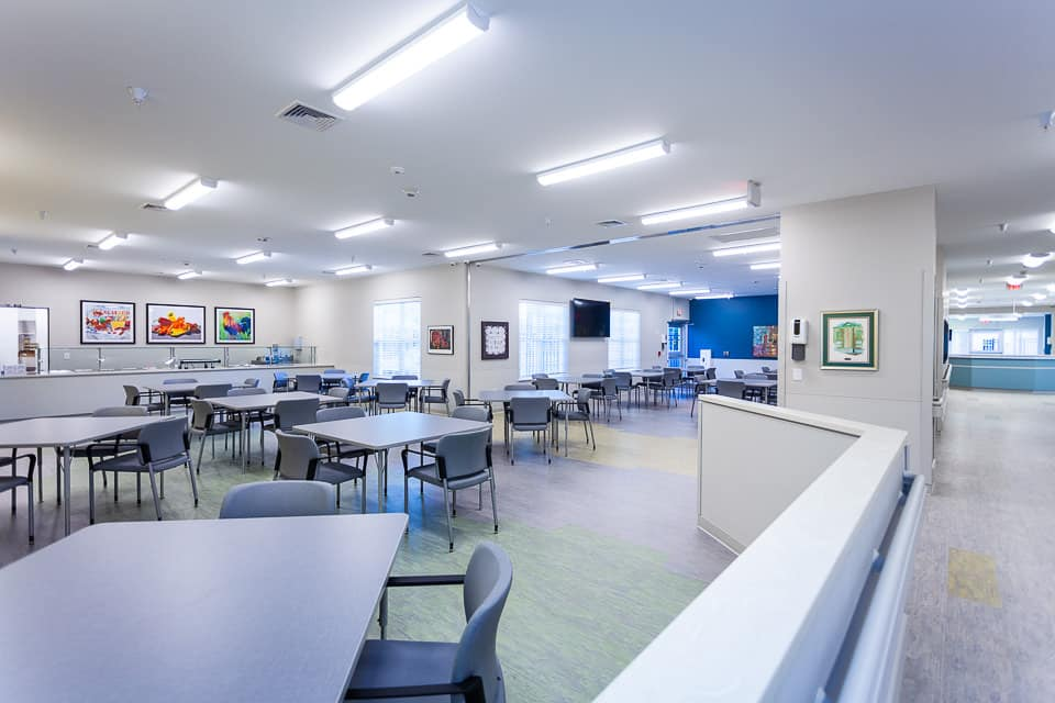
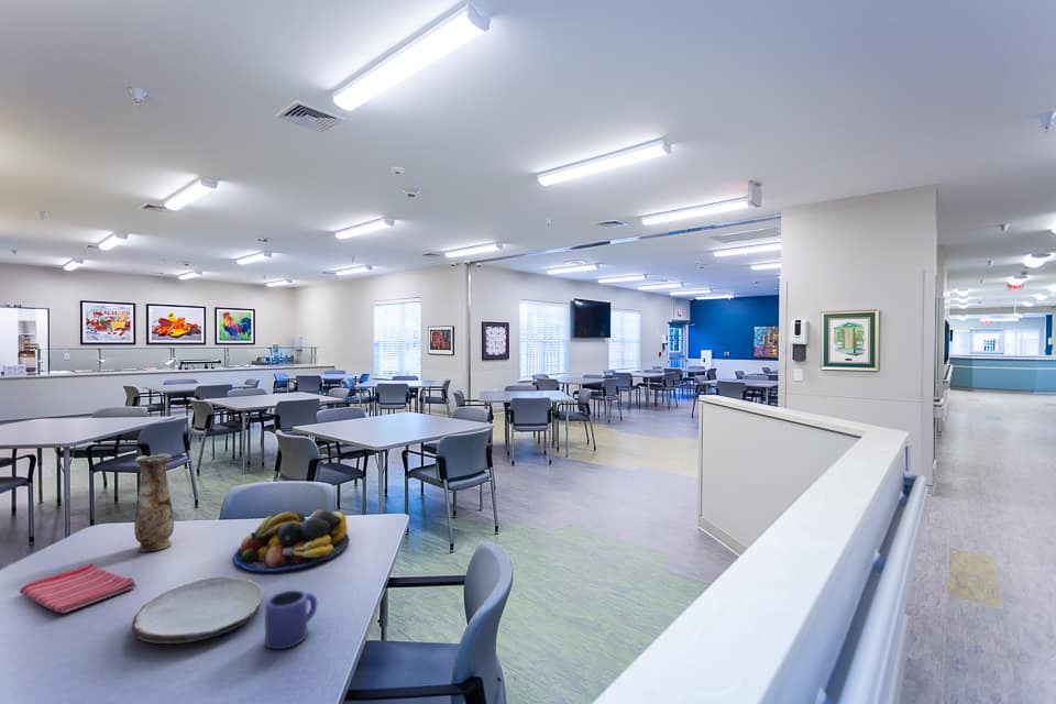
+ fruit bowl (293, 529)
+ vase (154, 501)
+ dish towel (78, 586)
+ plate (201, 609)
+ mug (293, 615)
